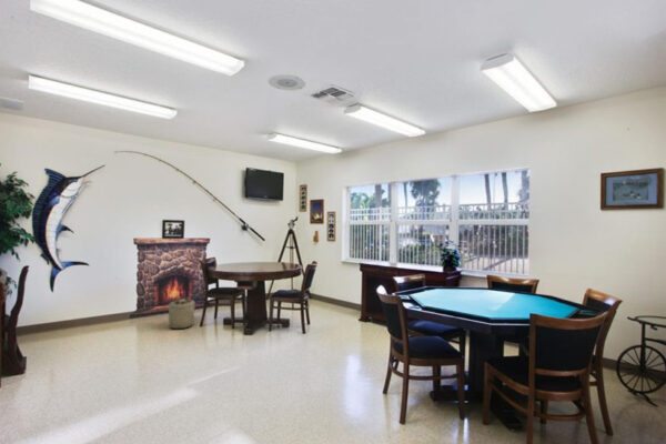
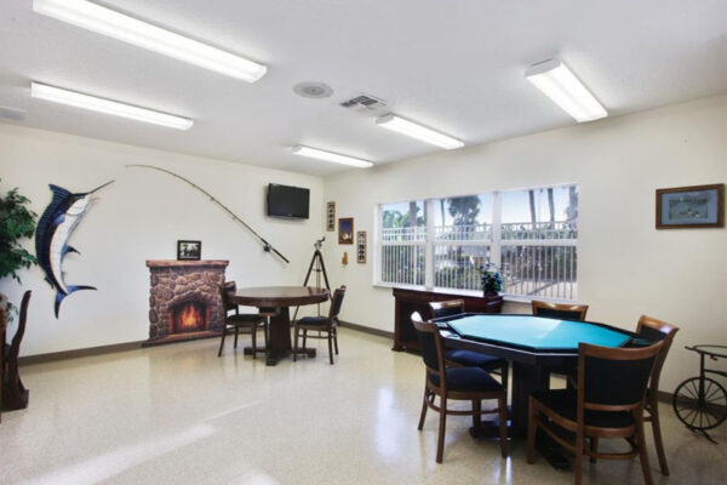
- basket (180, 312)
